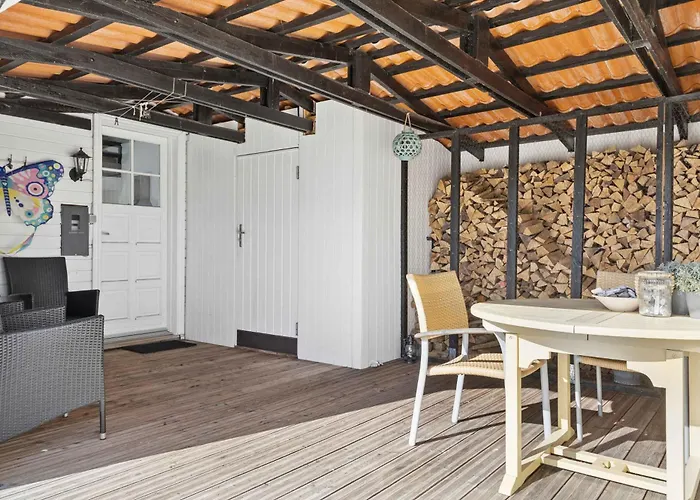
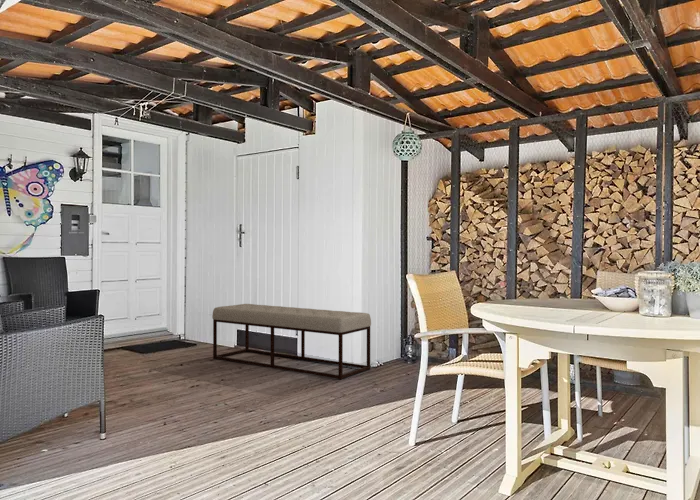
+ bench (288, 329)
